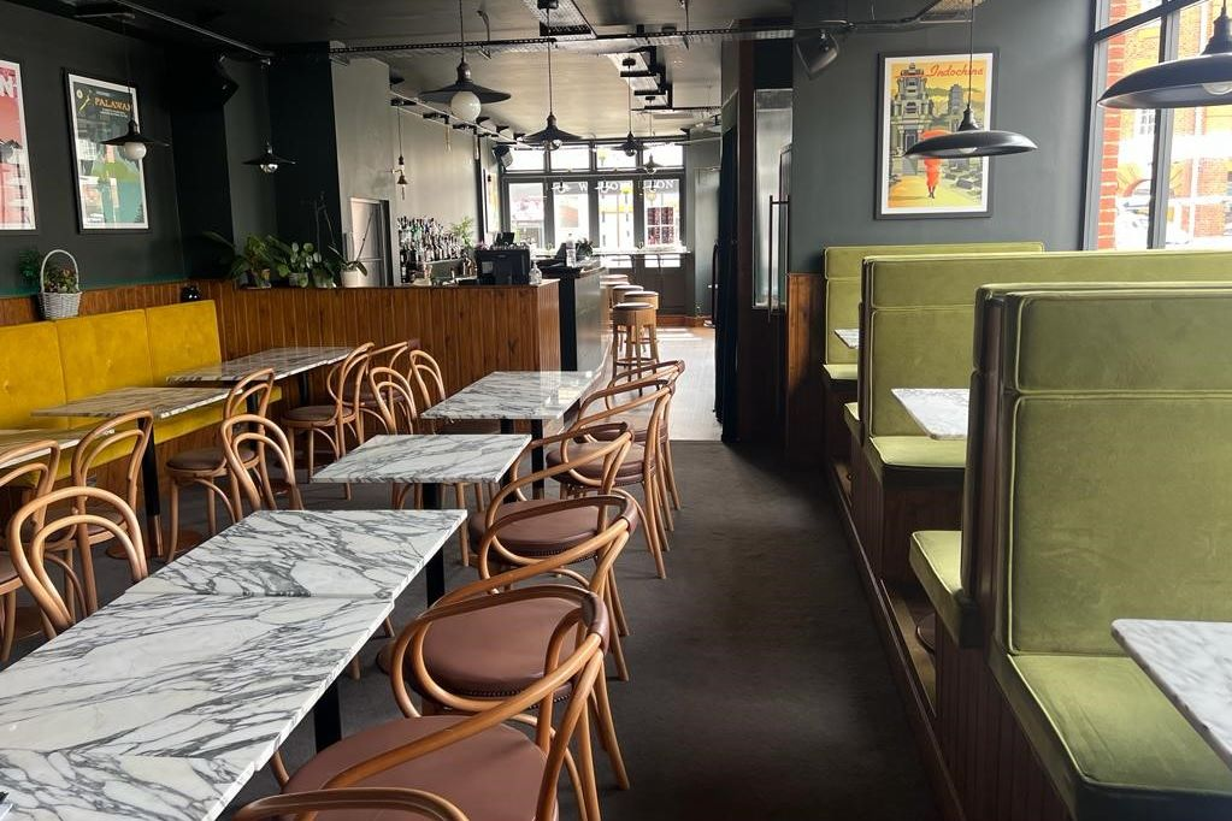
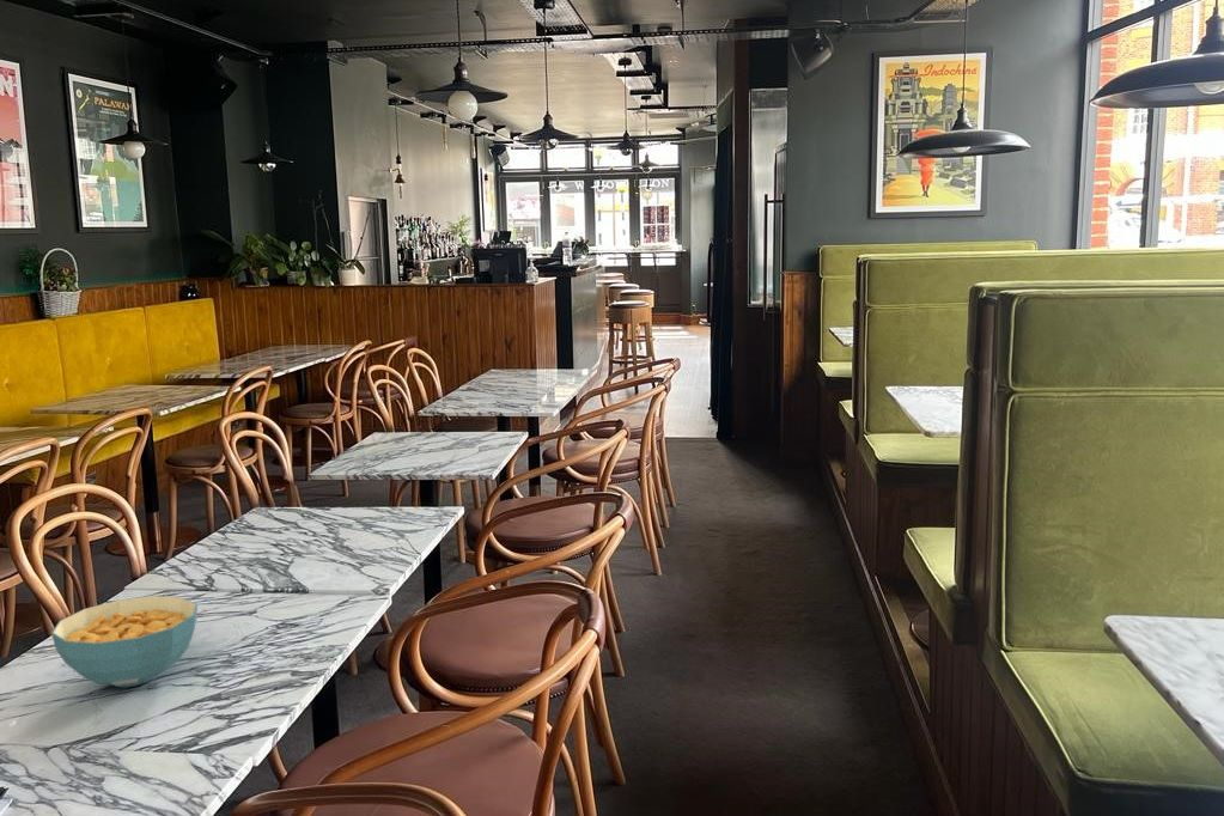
+ cereal bowl (129, 648)
